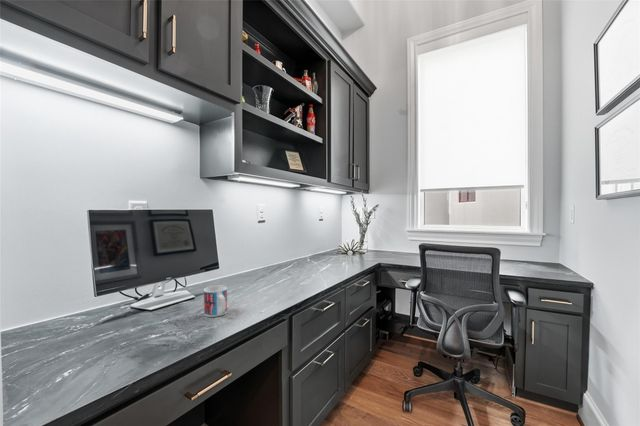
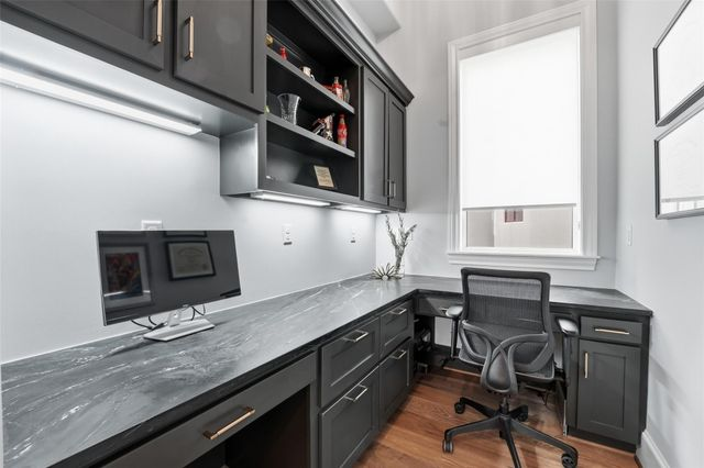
- mug (218, 301)
